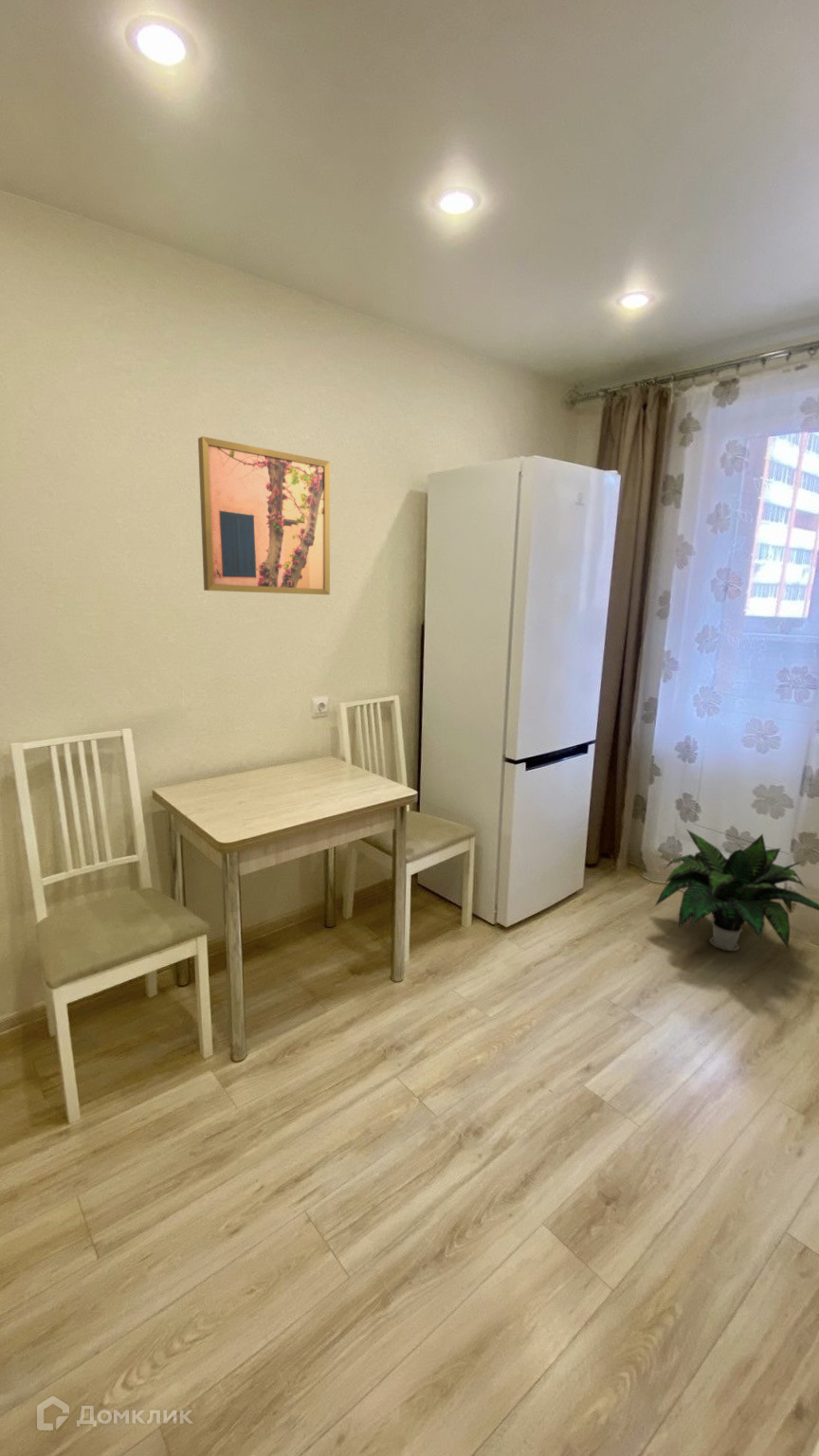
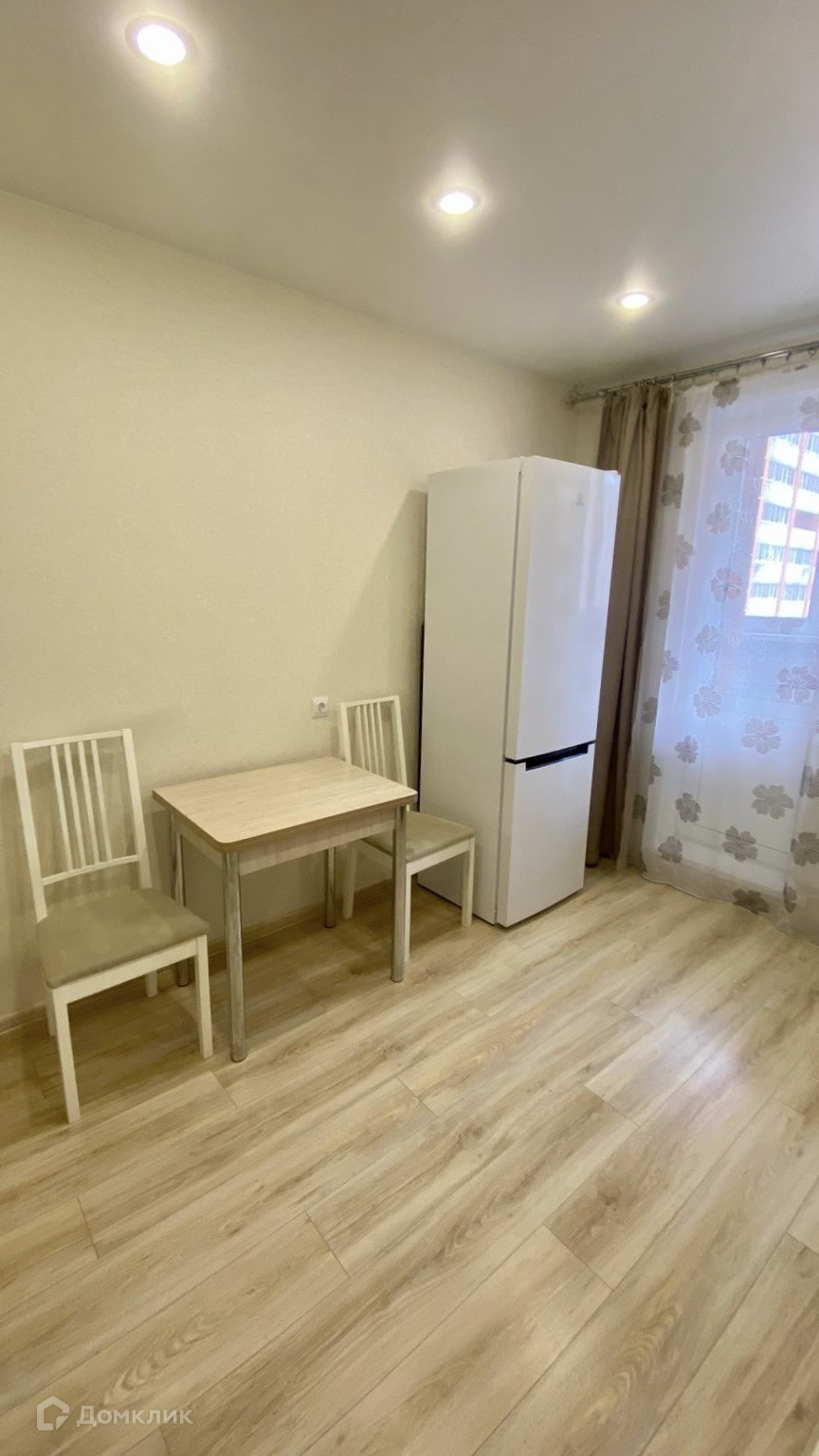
- potted plant (737, 892)
- wall art (269, 523)
